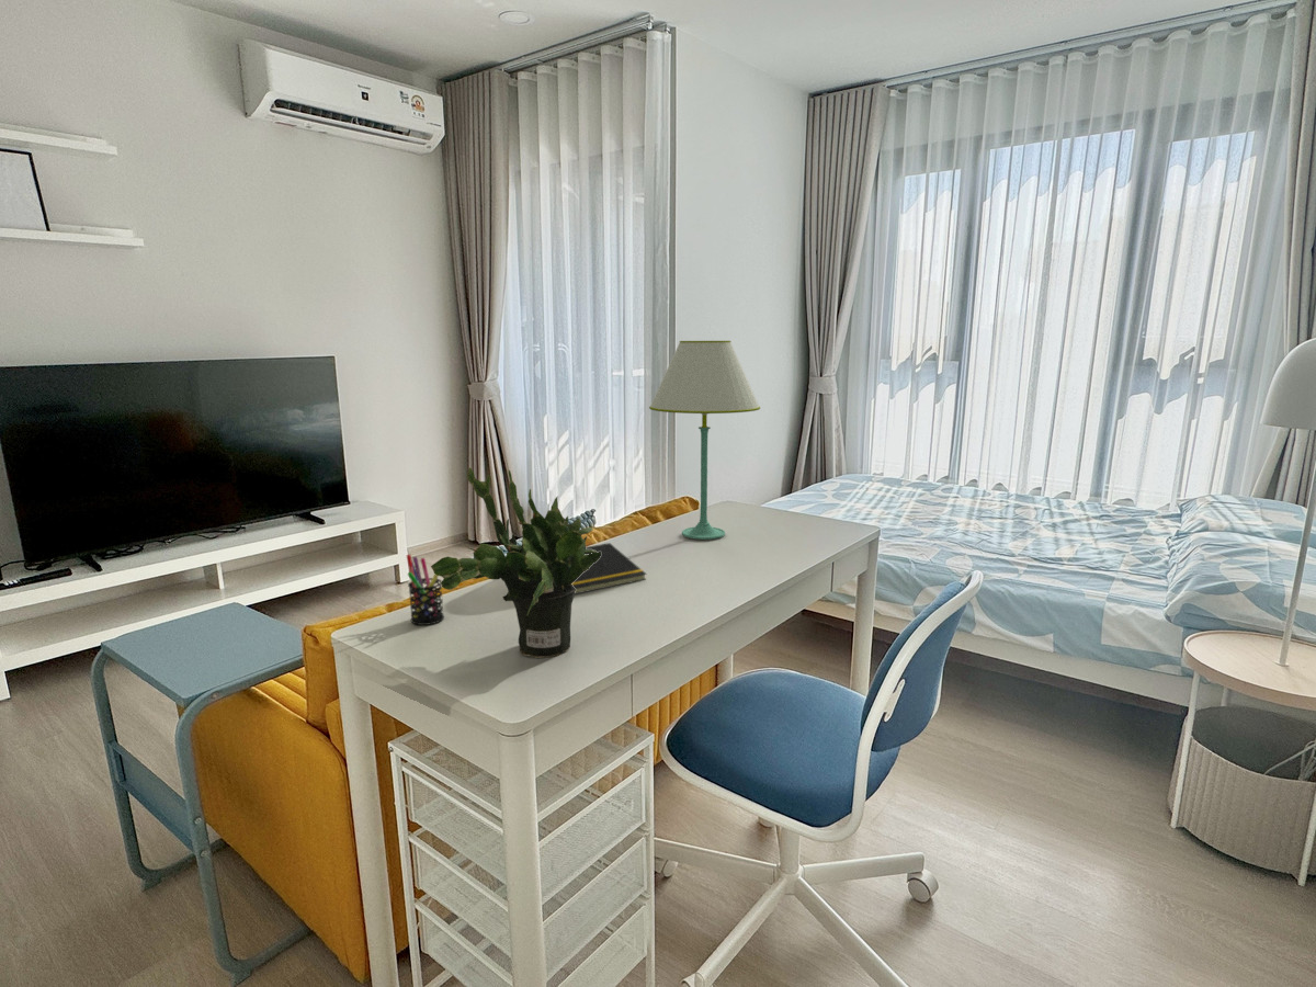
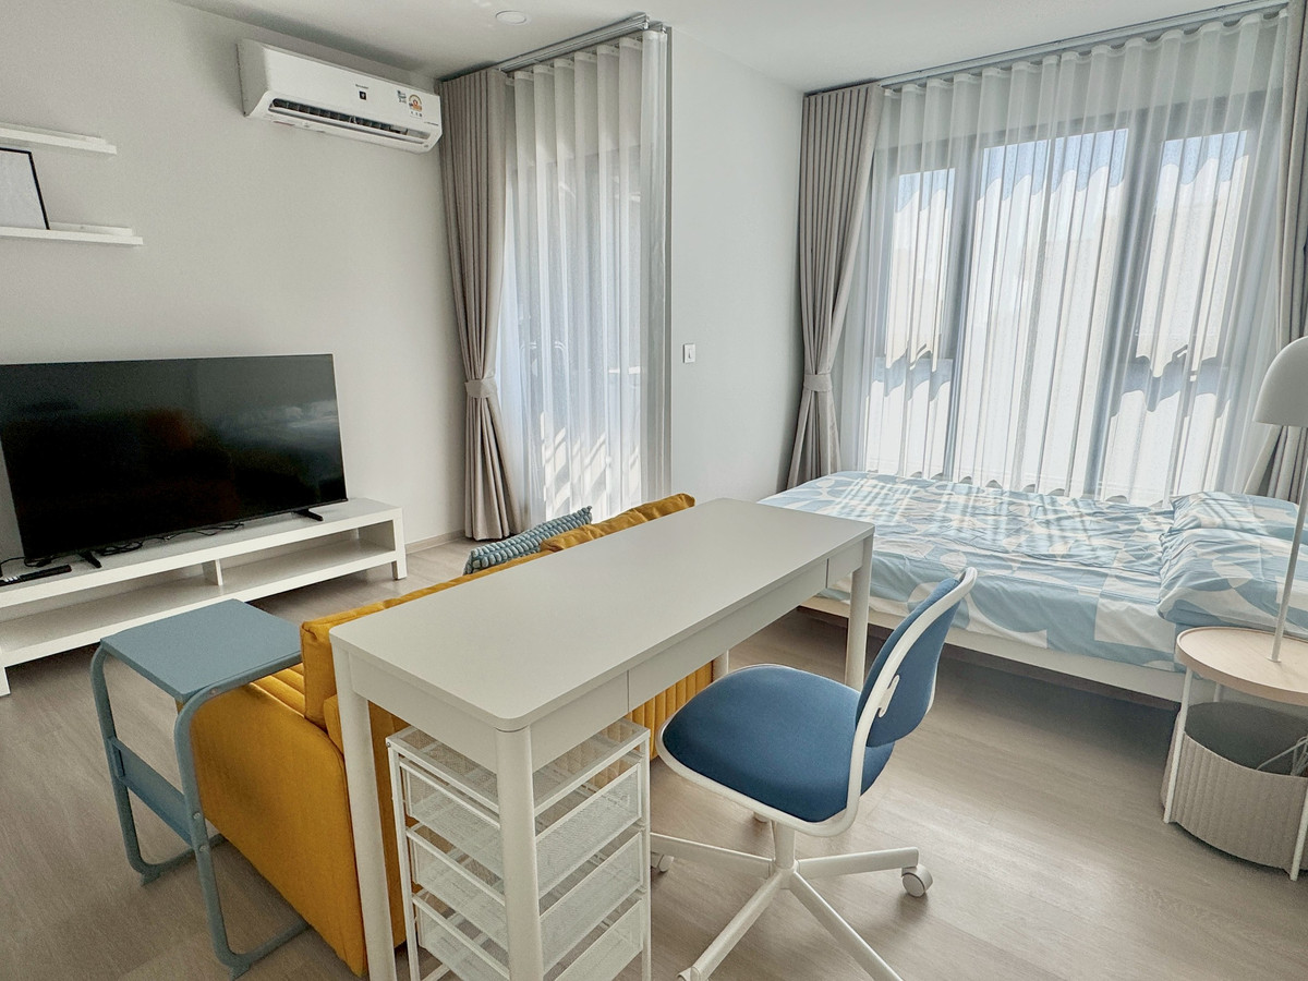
- table lamp (704, 440)
- notepad (583, 571)
- pen holder (421, 588)
- potted plant (511, 566)
